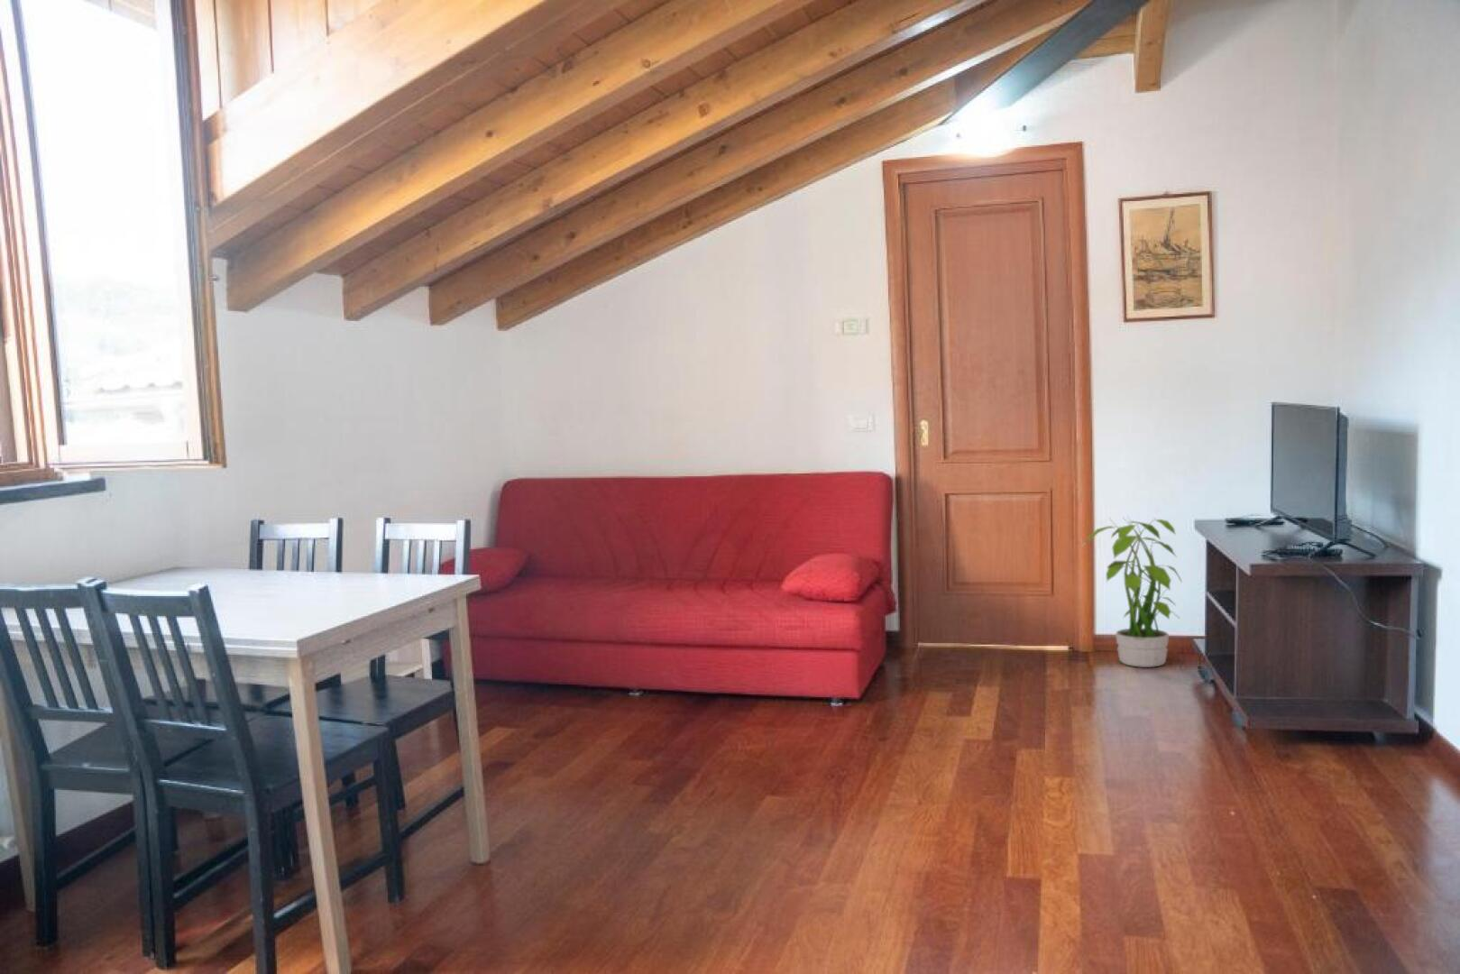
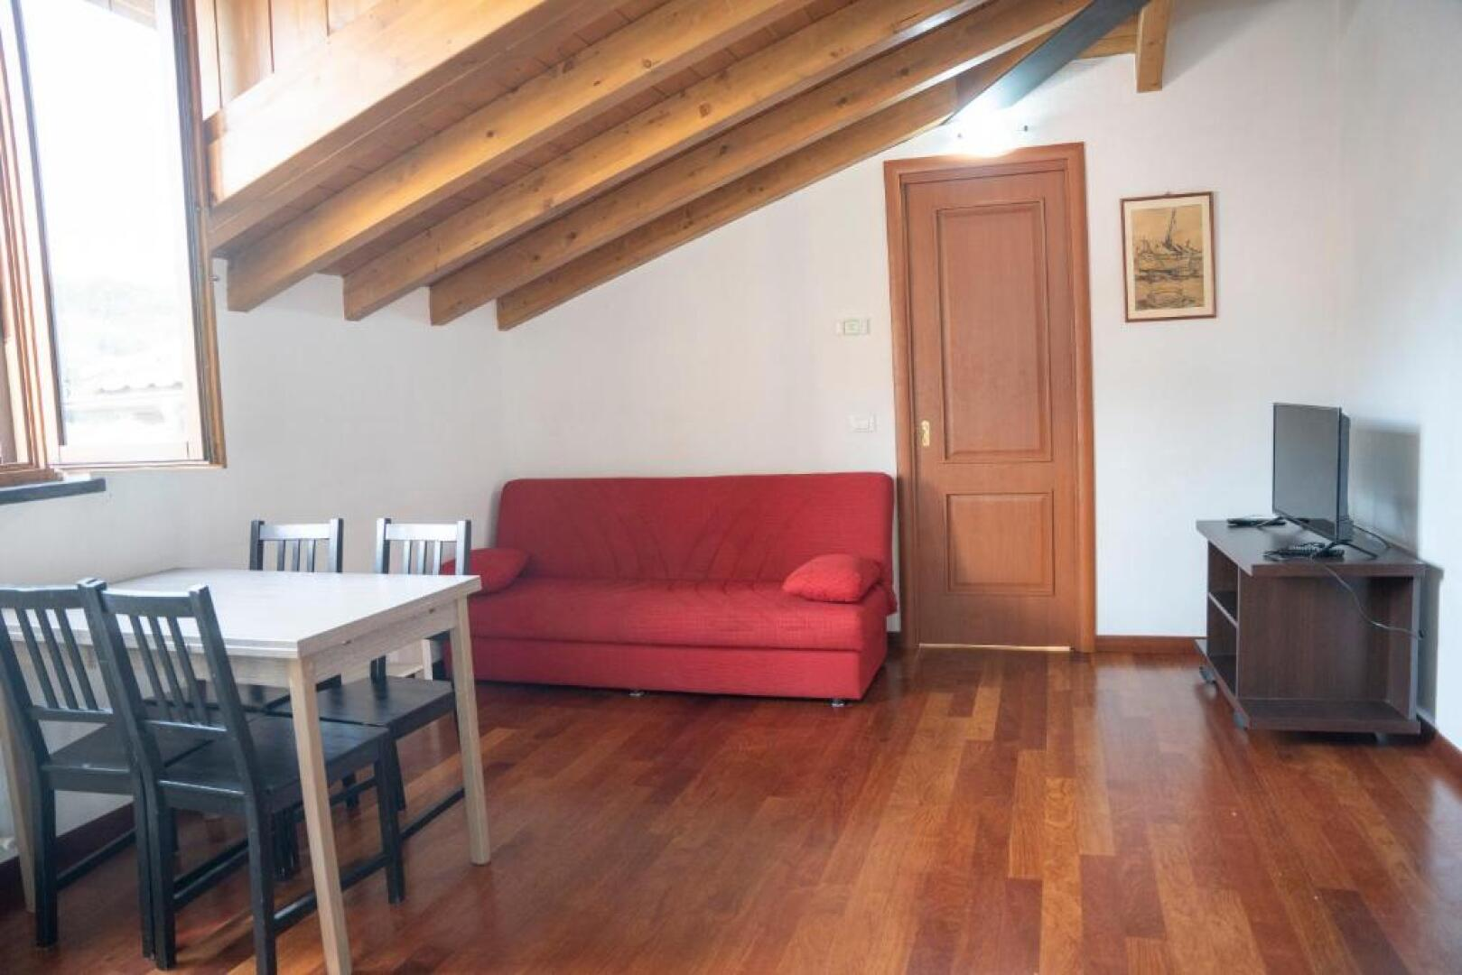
- potted plant (1132, 590)
